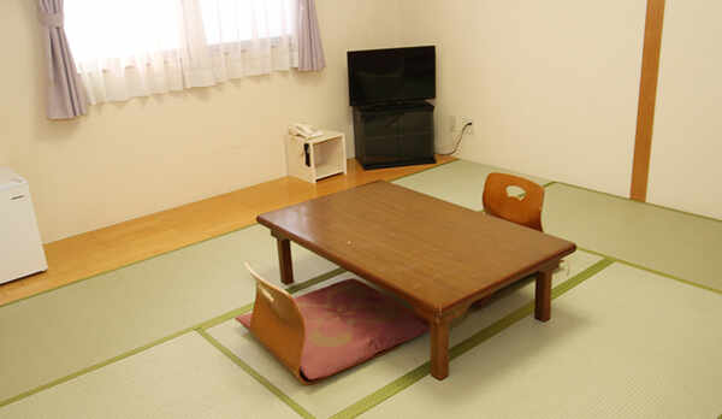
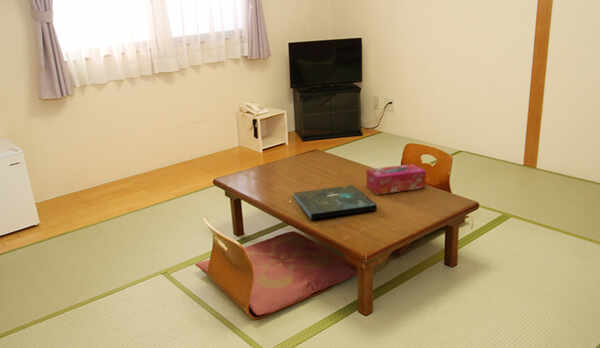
+ board game (333, 199)
+ tissue box (395, 178)
